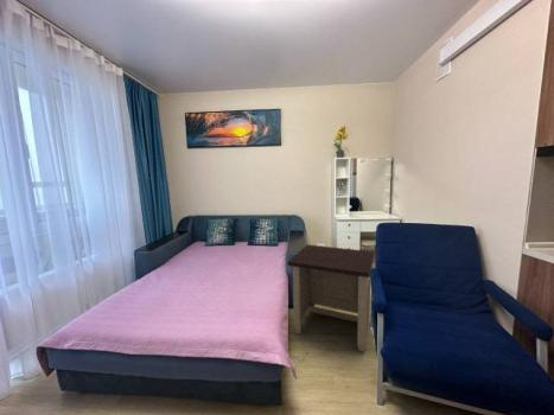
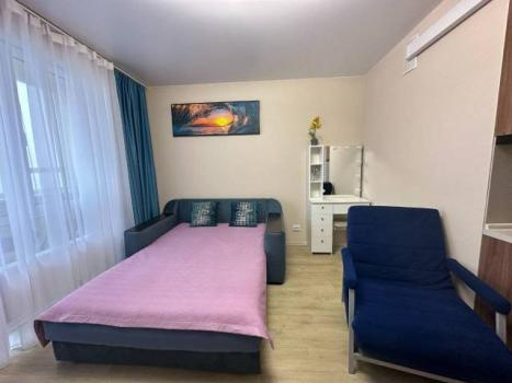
- nightstand (332, 293)
